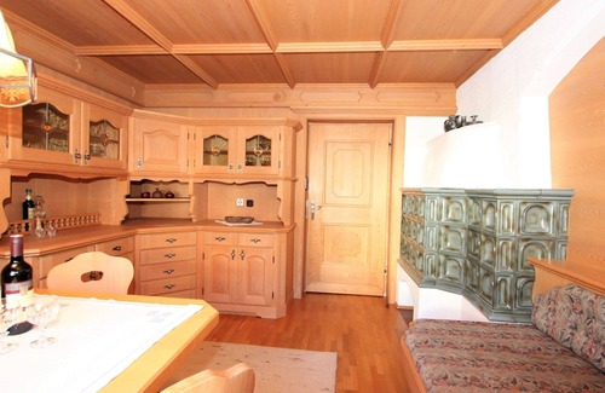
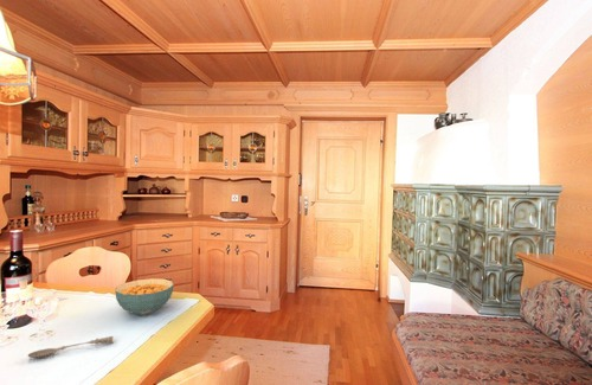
+ soupspoon (72, 345)
+ cereal bowl (144, 299)
